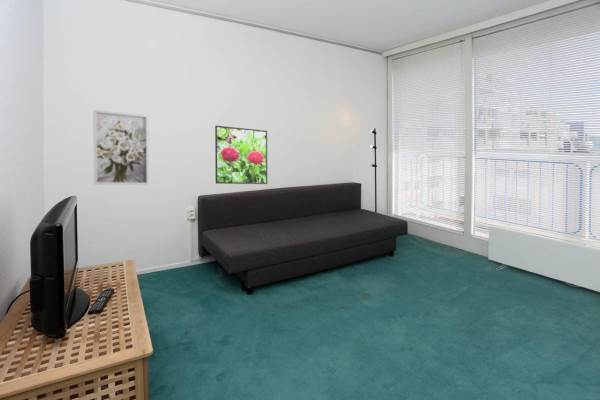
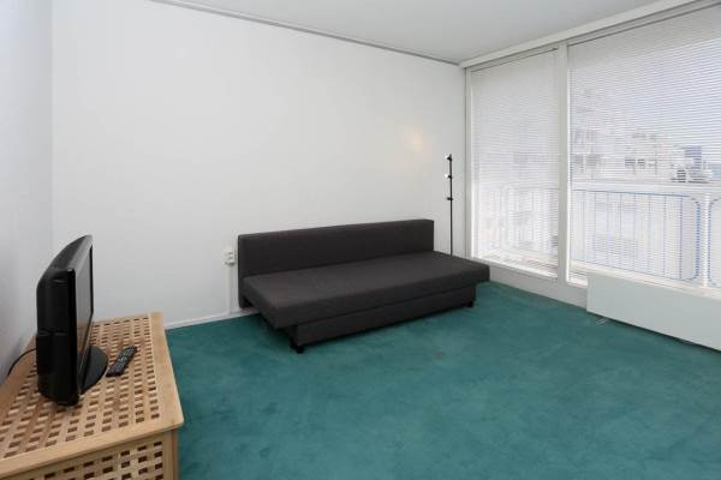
- wall art (122, 148)
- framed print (242, 156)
